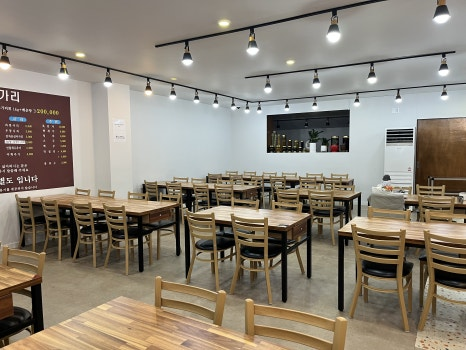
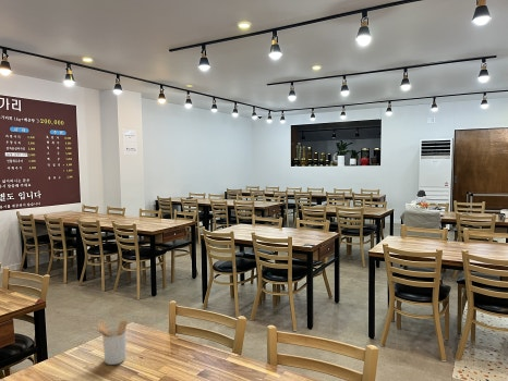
+ utensil holder (109, 341)
